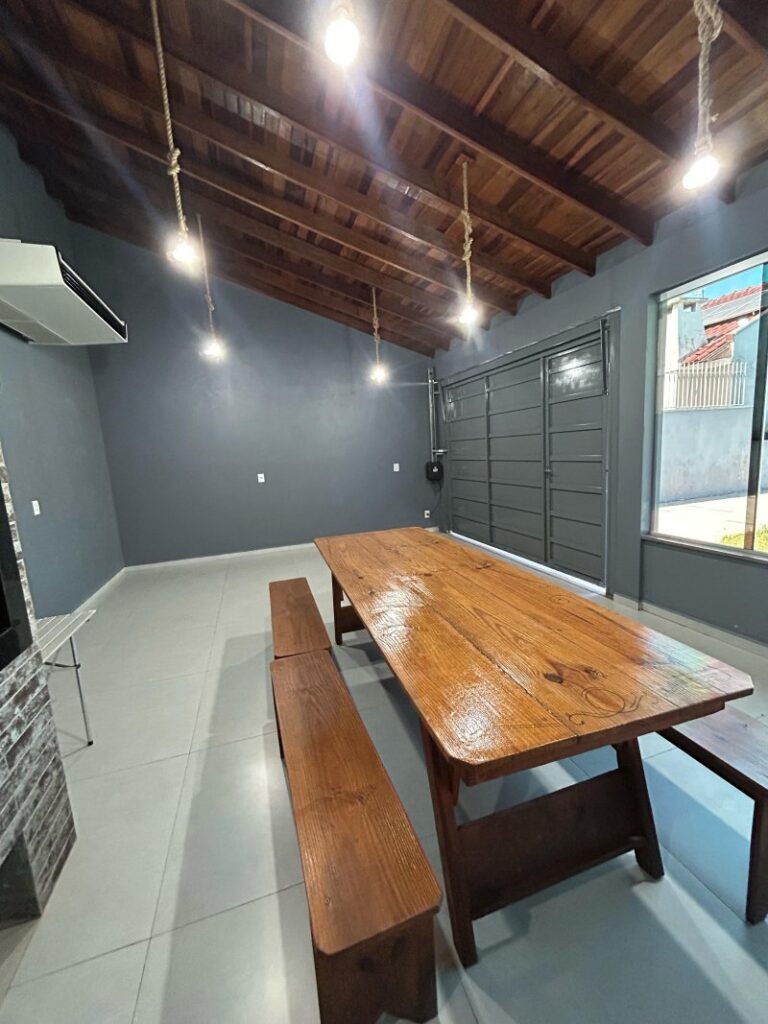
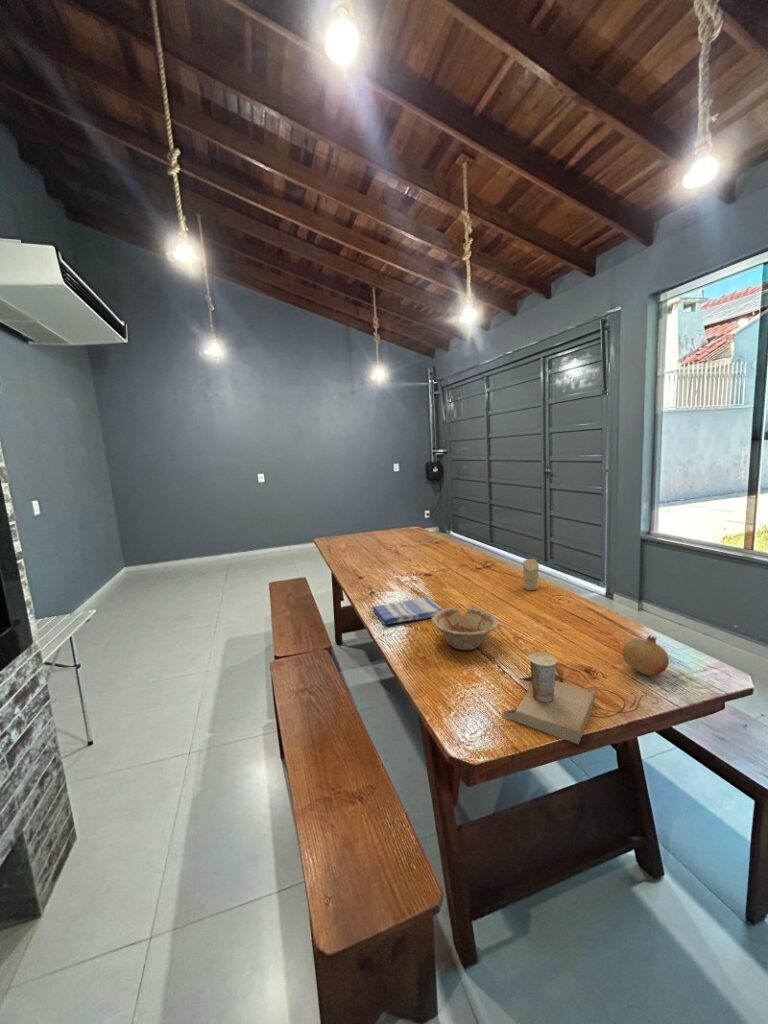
+ candle (530, 574)
+ dish towel (407, 609)
+ fruit (645, 654)
+ cup (544, 682)
+ dish (464, 631)
